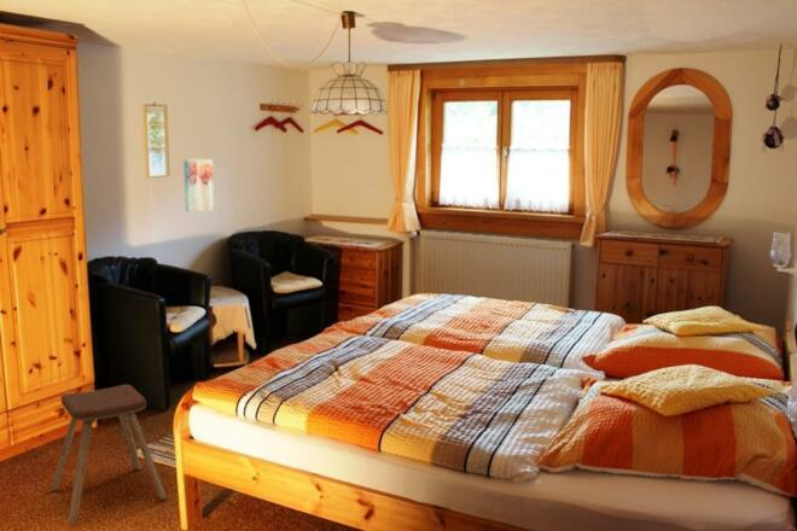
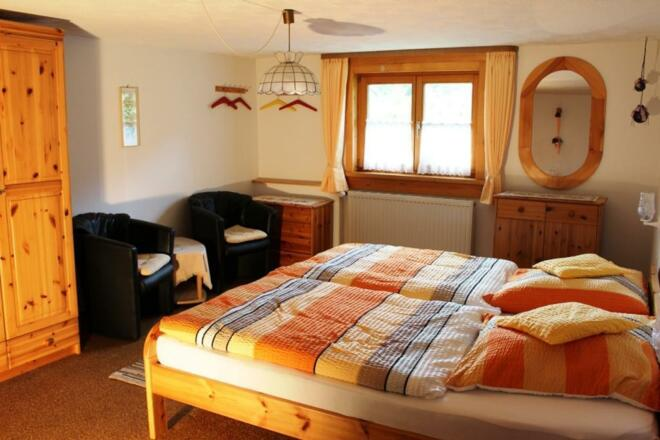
- wall art (198, 185)
- music stool (88, 445)
